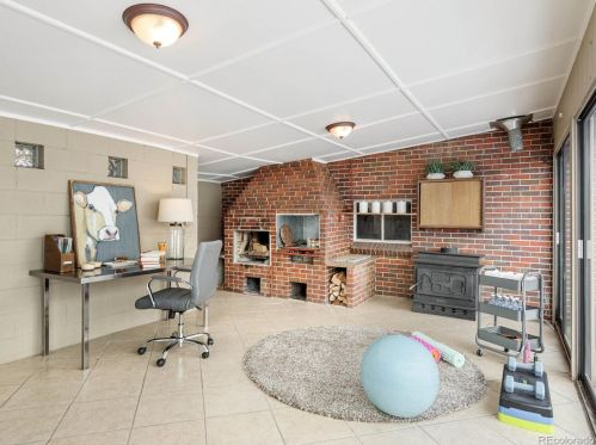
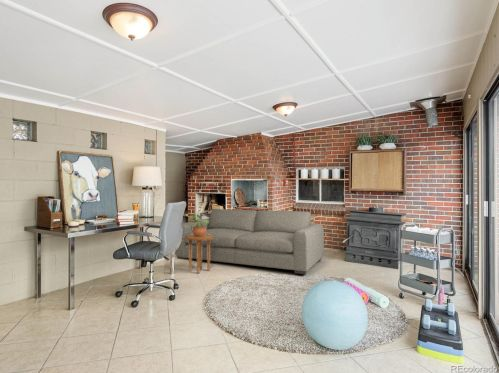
+ sofa (249, 235)
+ side table (199, 253)
+ potted plant (197, 224)
